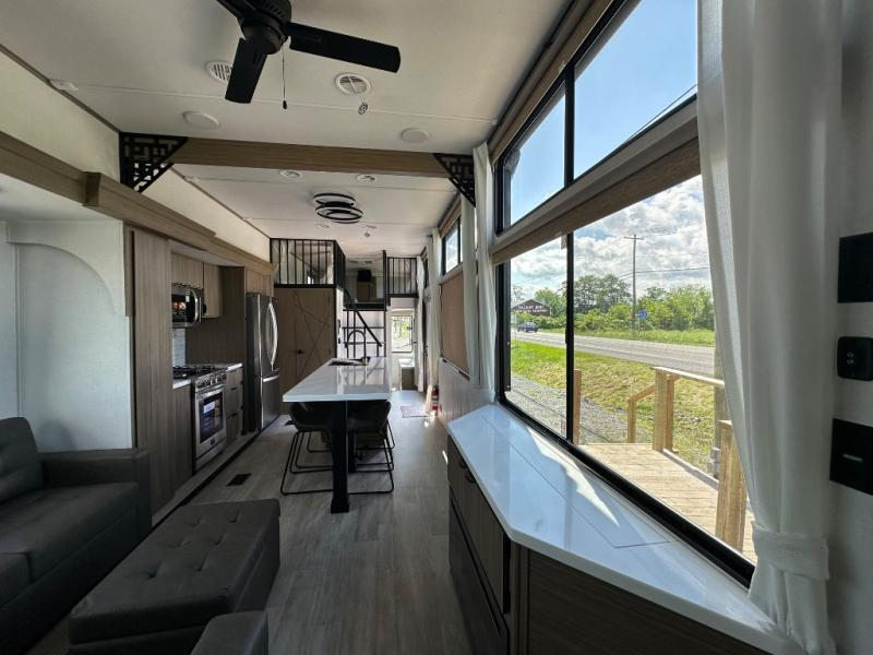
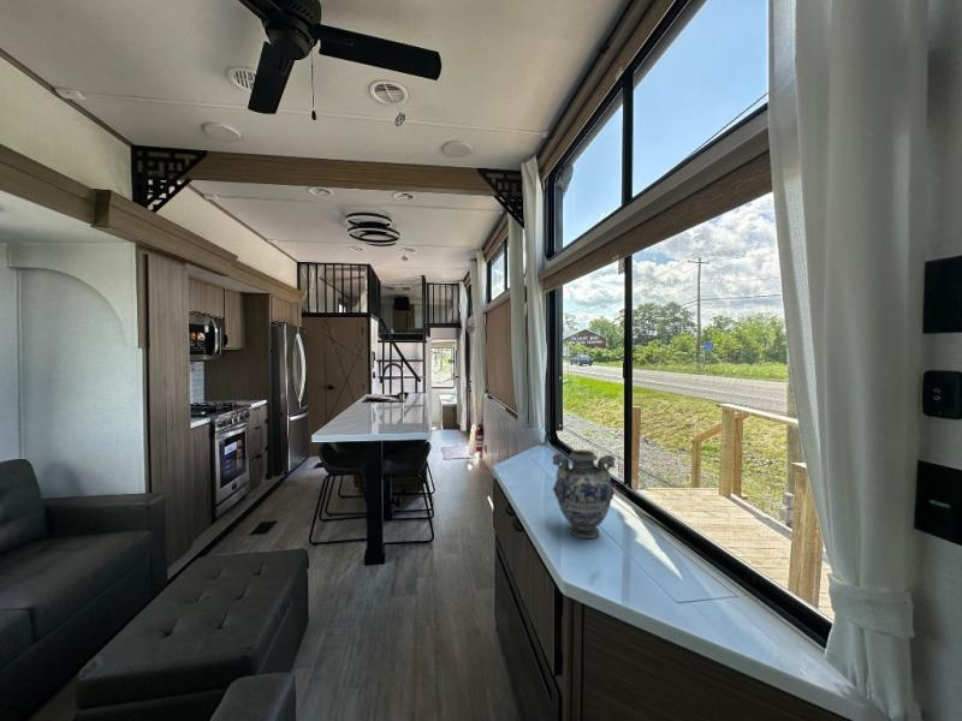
+ decorative vase (583, 491)
